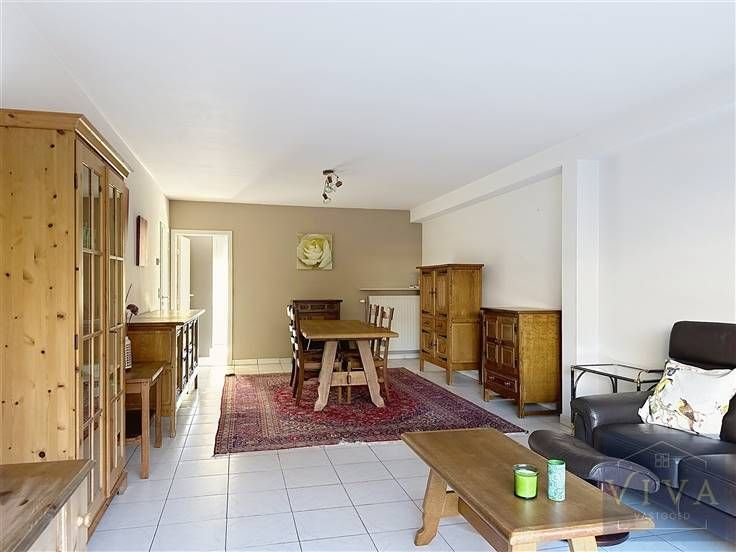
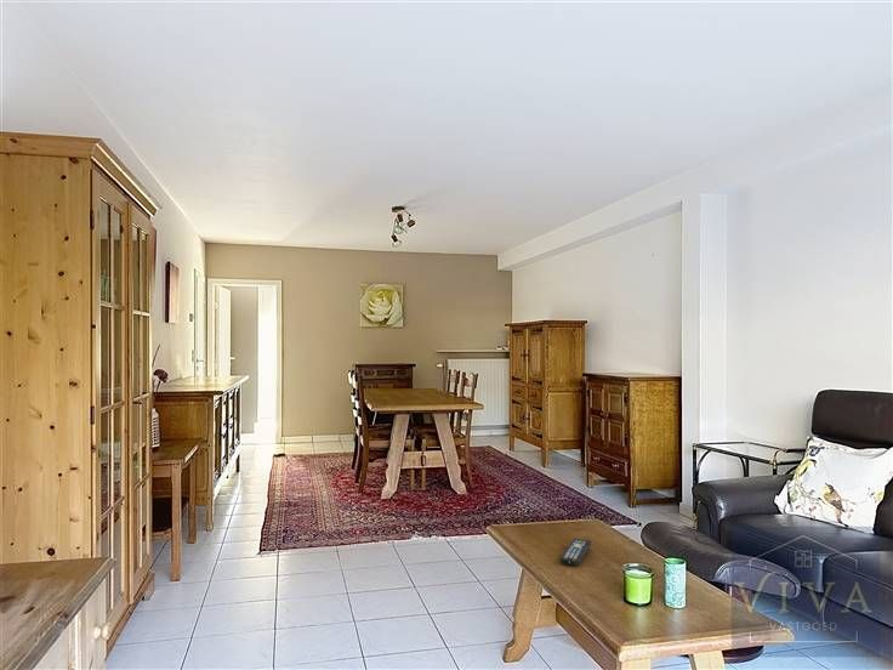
+ remote control (576, 550)
